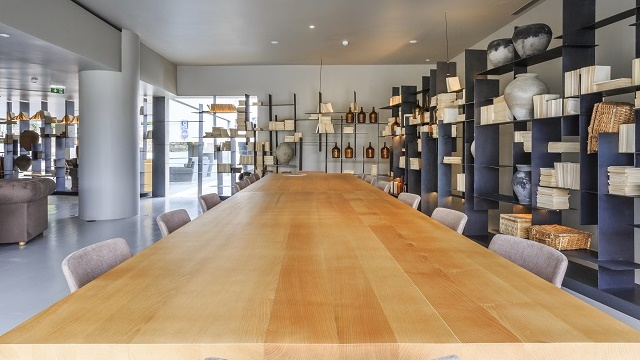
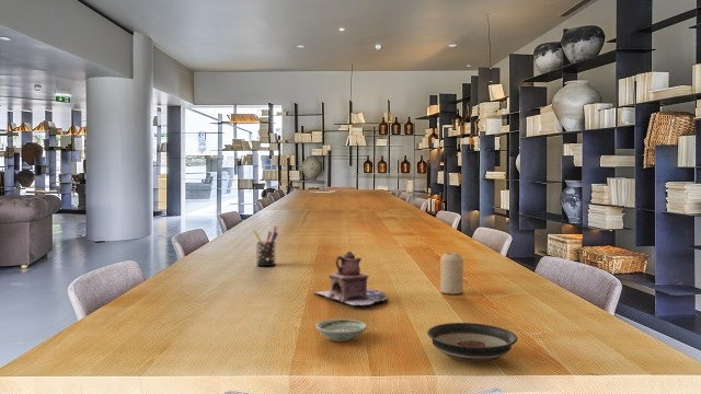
+ candle (451, 271)
+ saucer (471, 344)
+ teapot (352, 275)
+ pen holder (267, 245)
+ saucer (341, 331)
